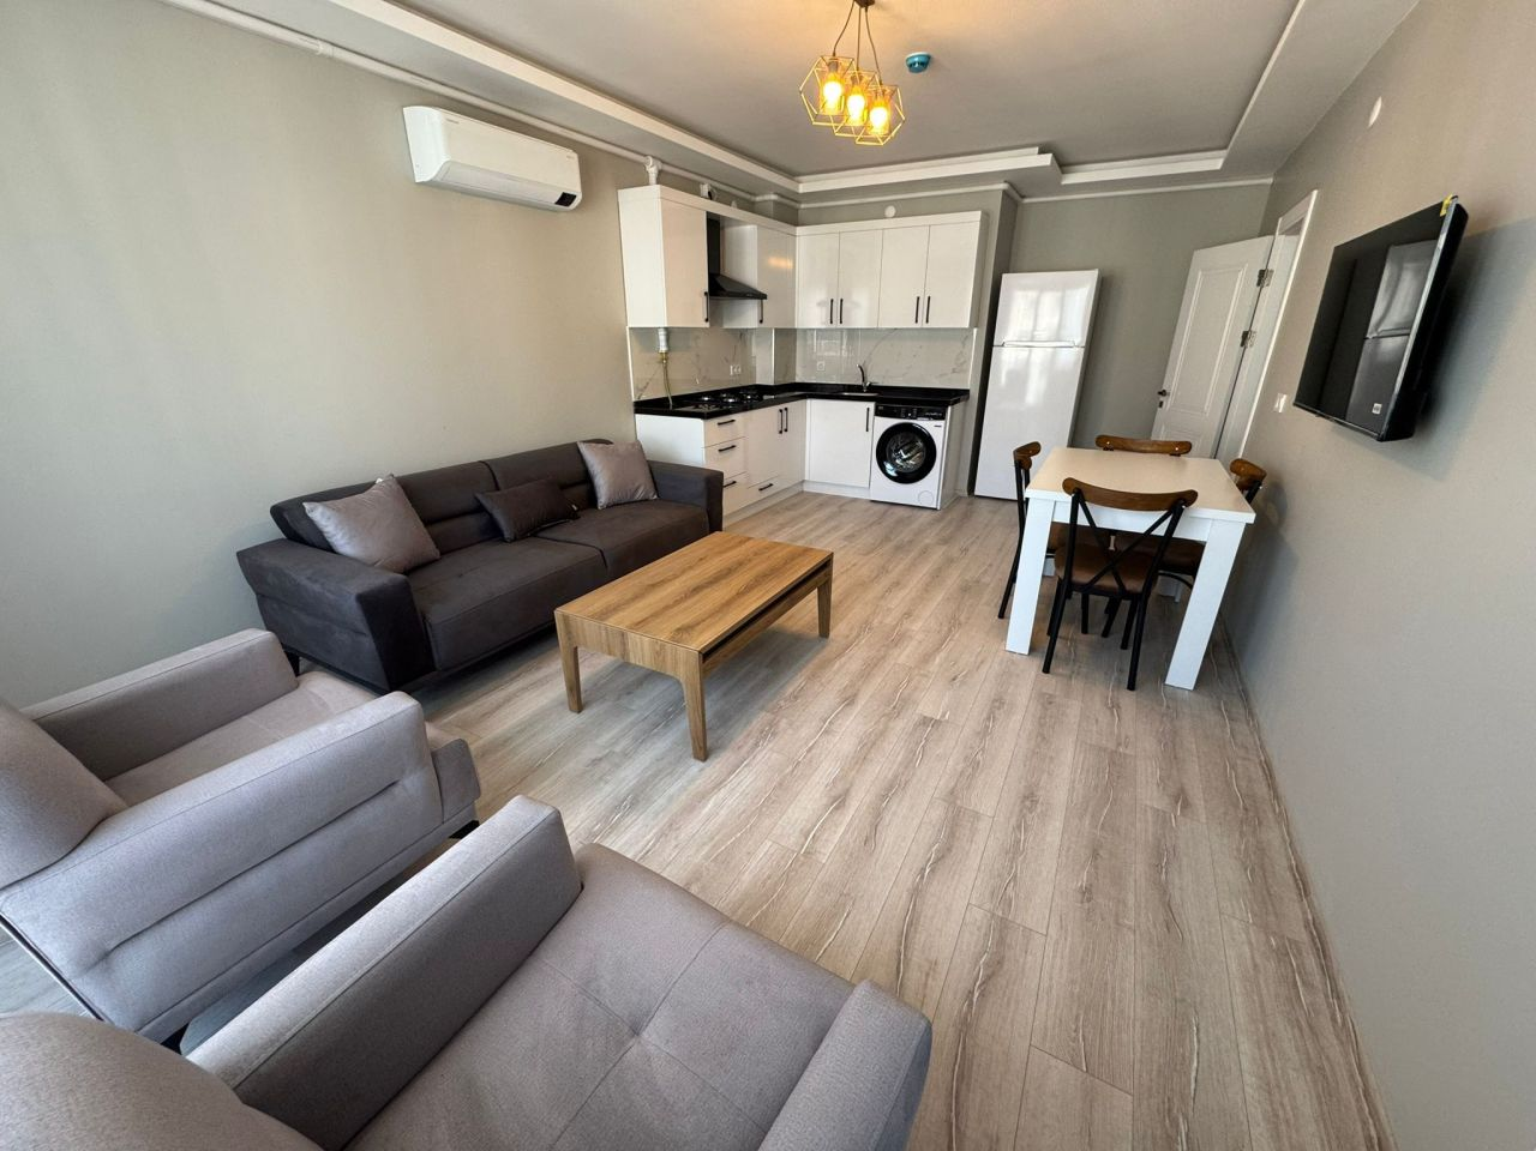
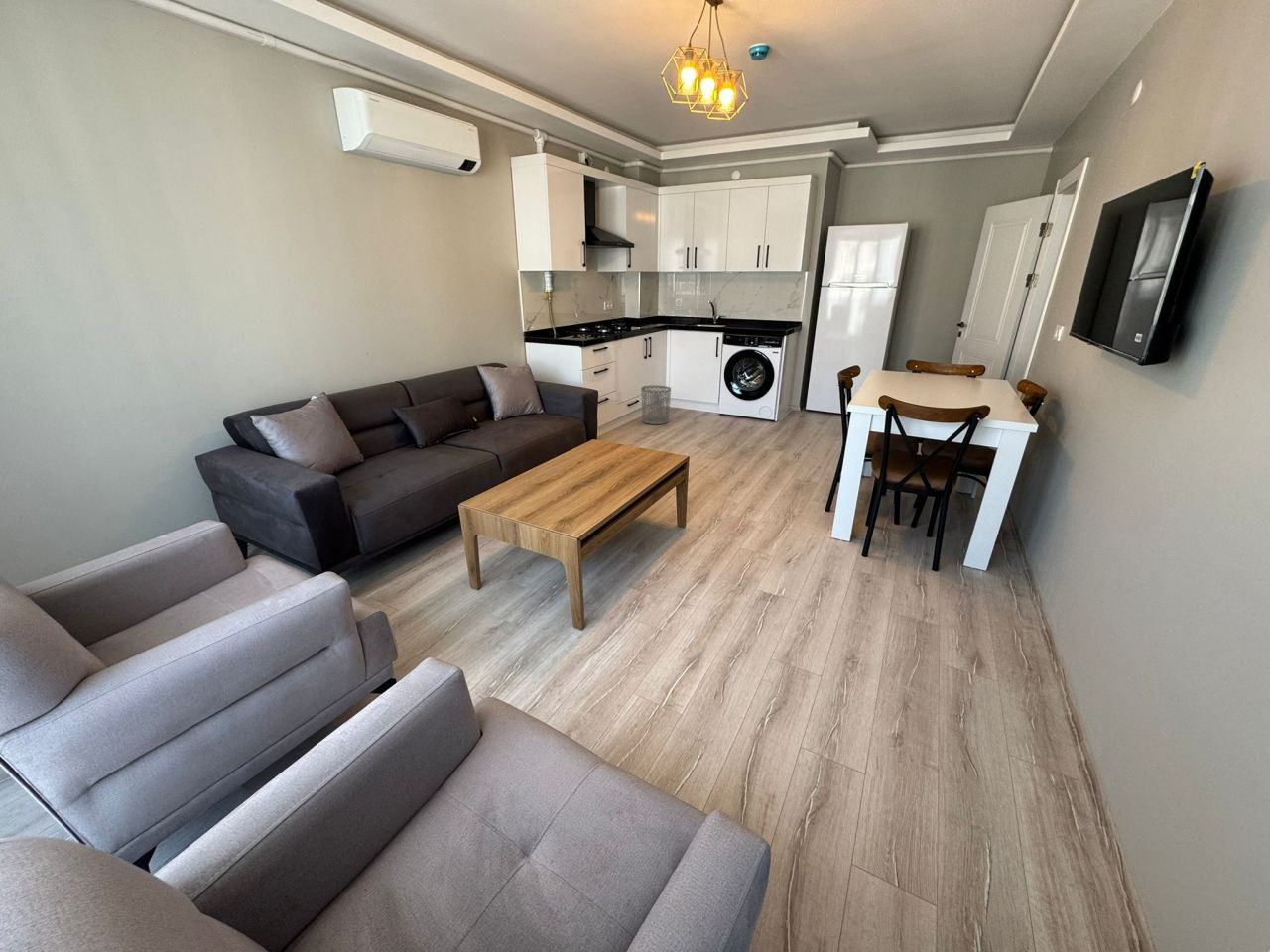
+ waste bin (655, 405)
